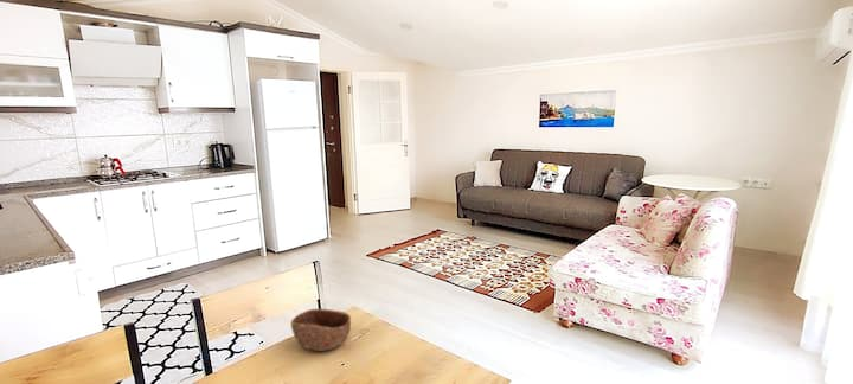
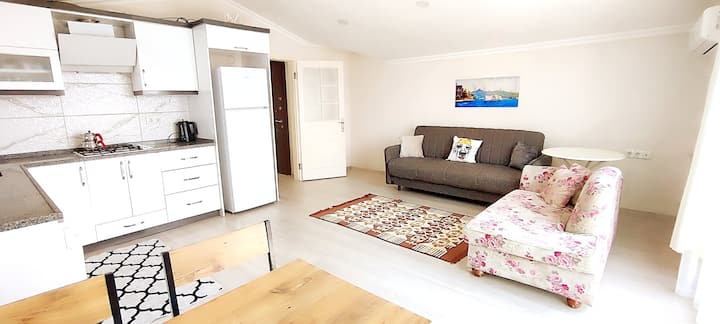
- bowl (321, 329)
